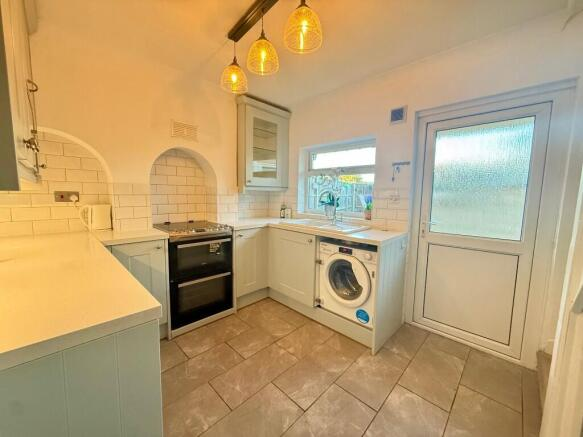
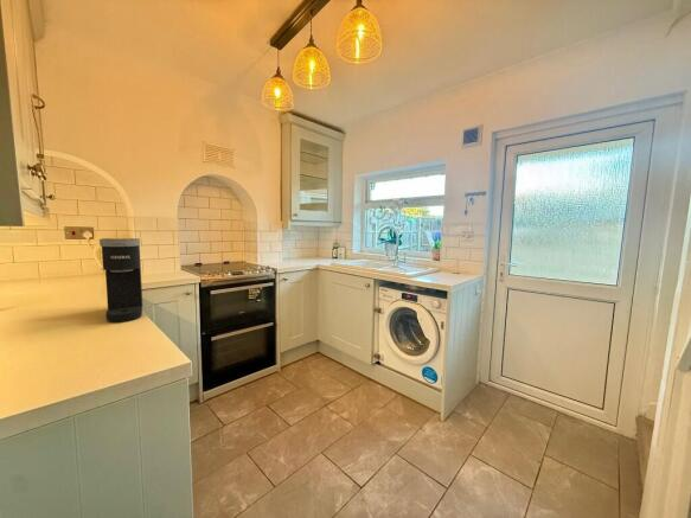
+ coffee maker (123, 275)
